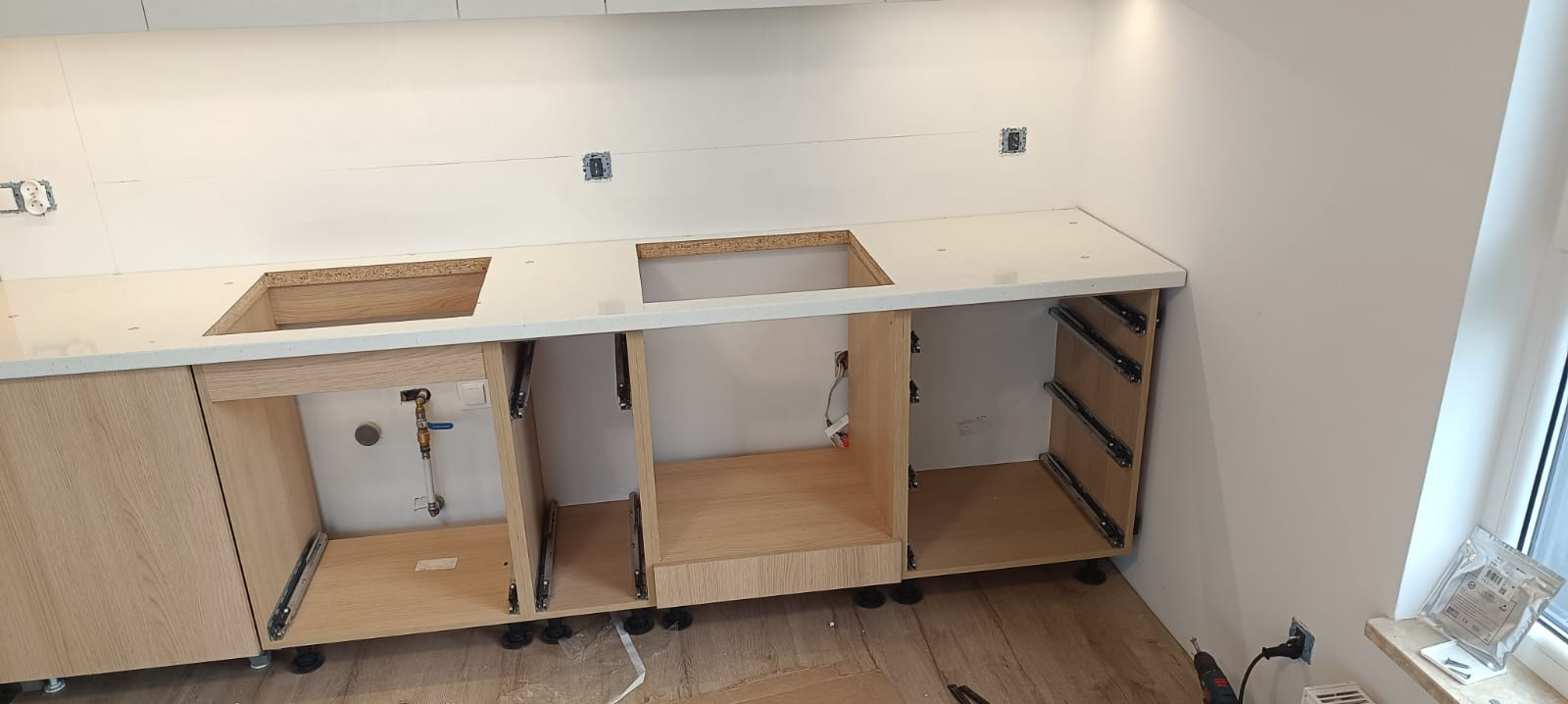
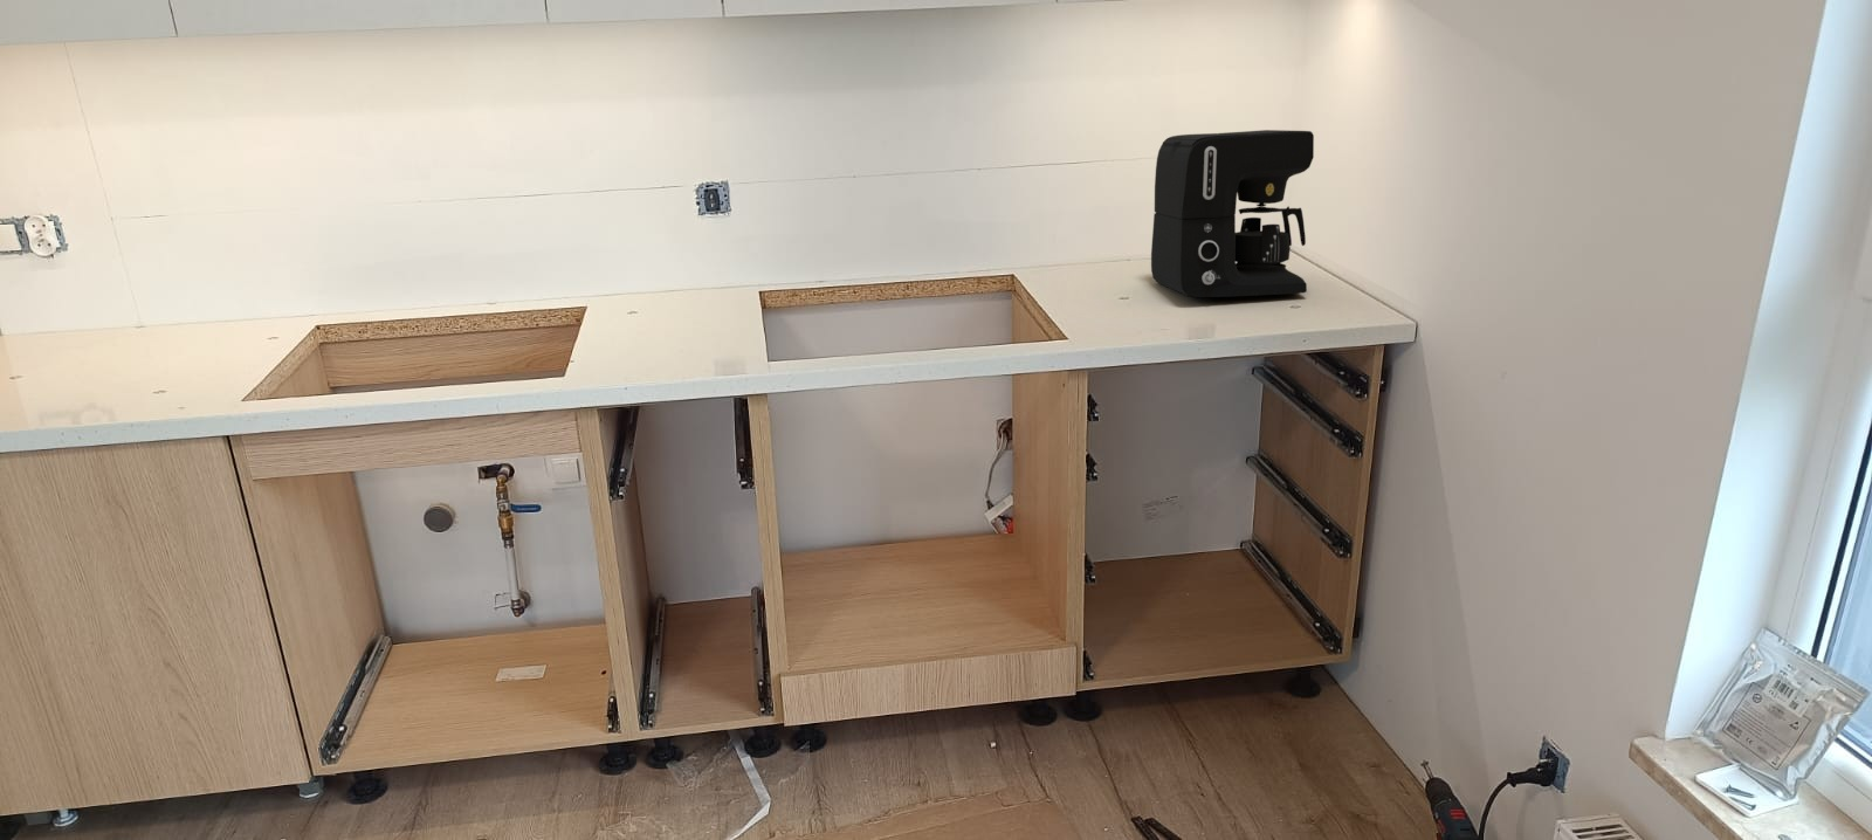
+ coffee maker (1239, 211)
